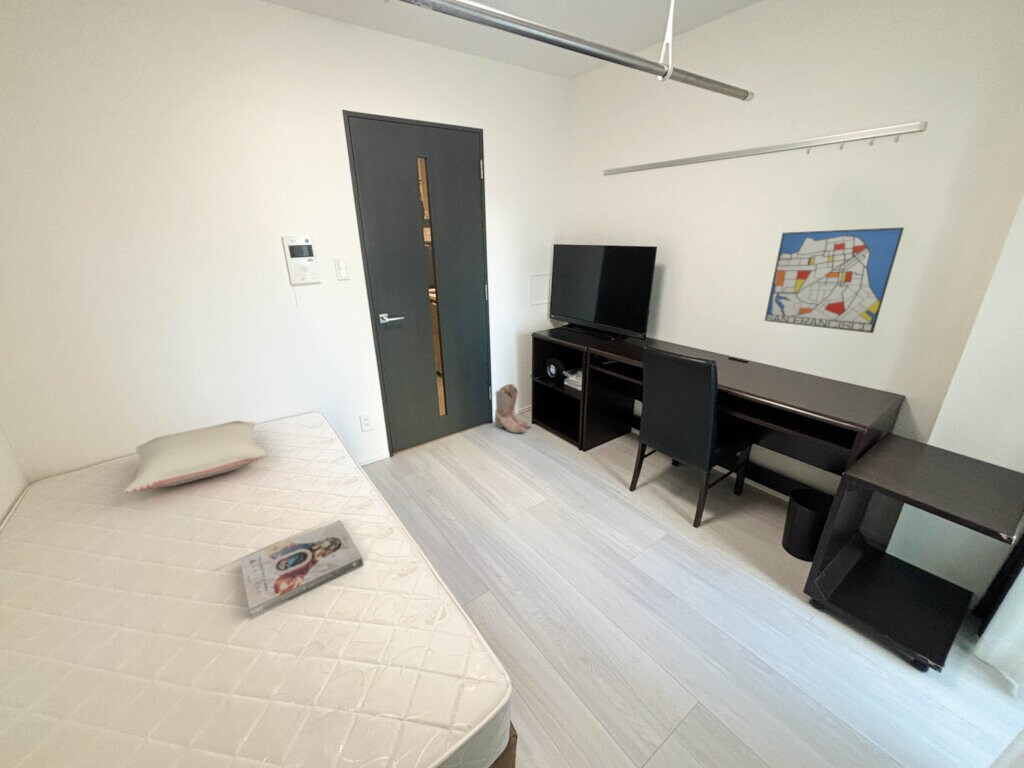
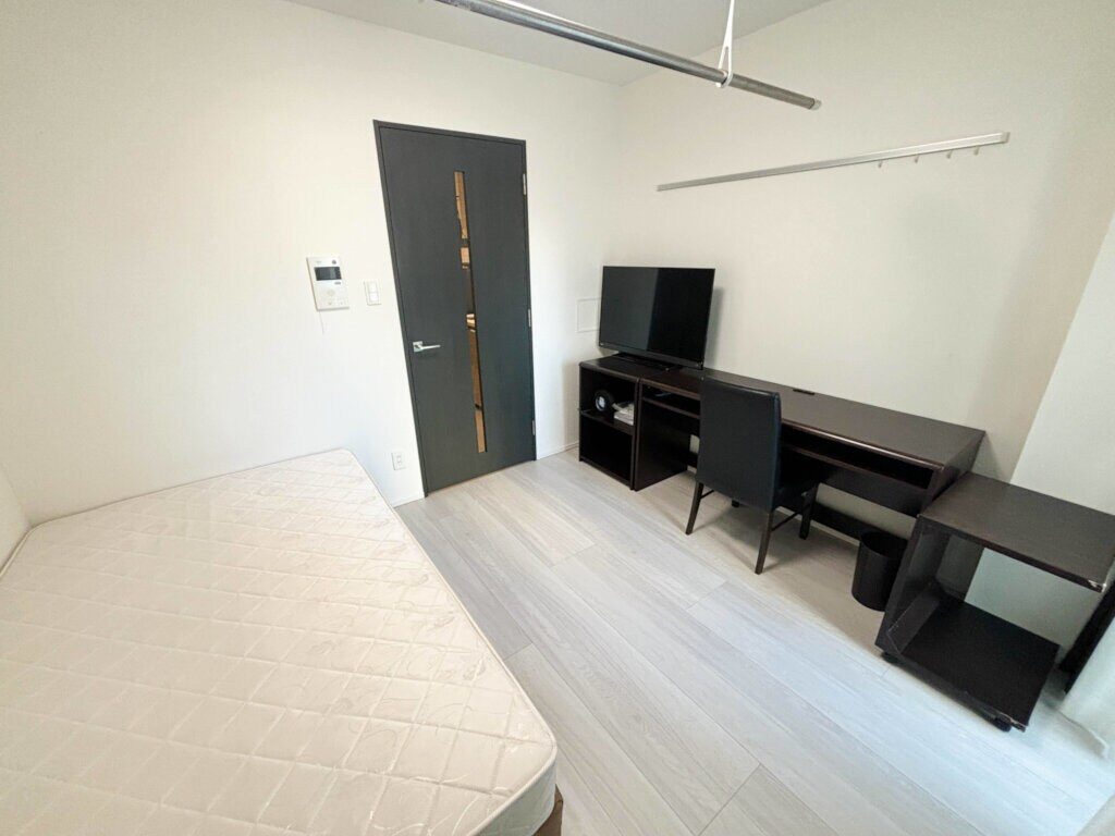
- pillow (200, 452)
- boots (513, 407)
- wall art (825, 280)
- book (302, 562)
